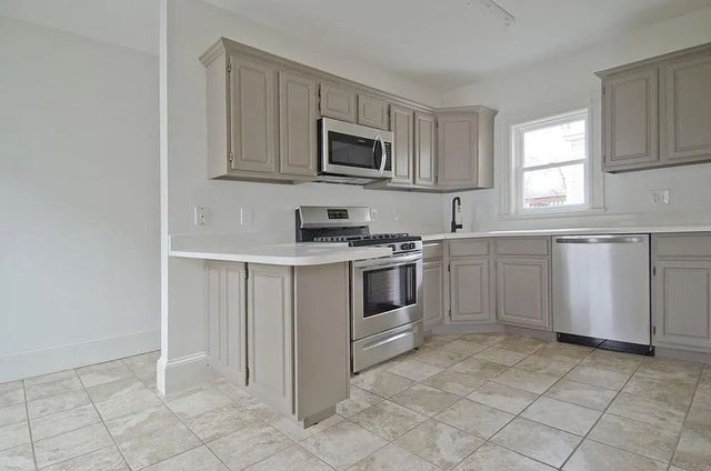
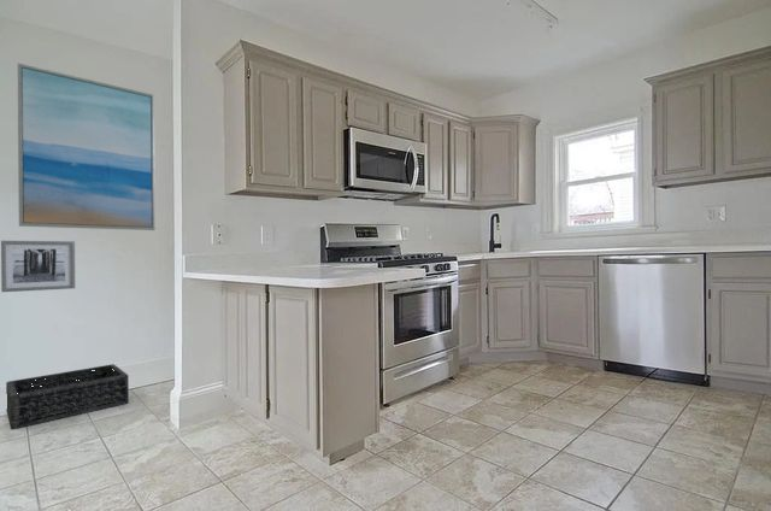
+ basket (69, 392)
+ wall art (92, 154)
+ wall art (40, 265)
